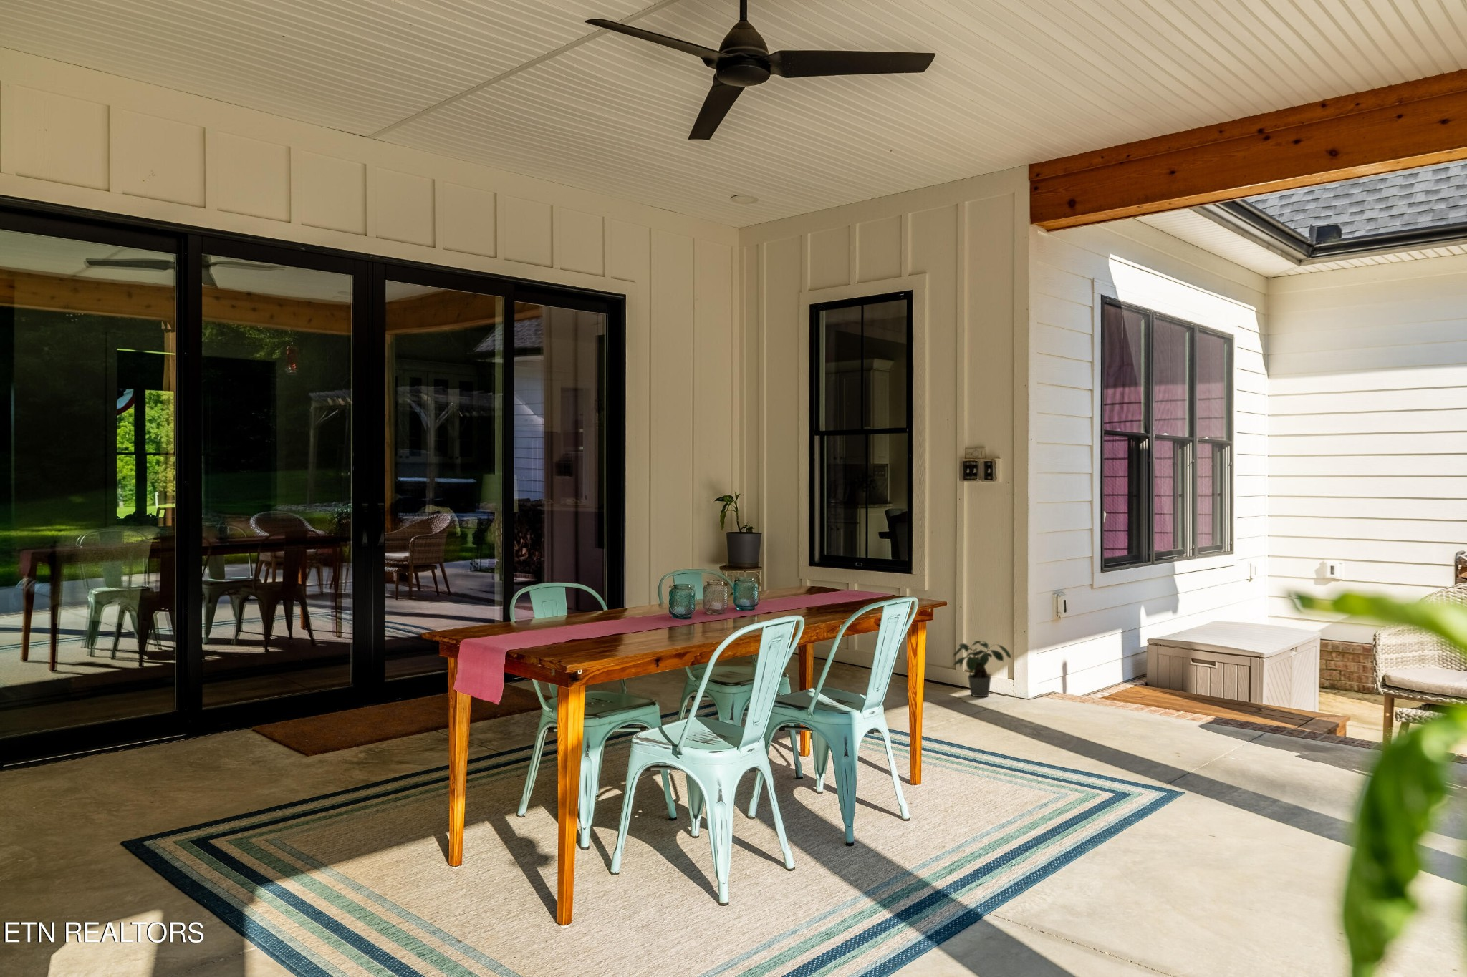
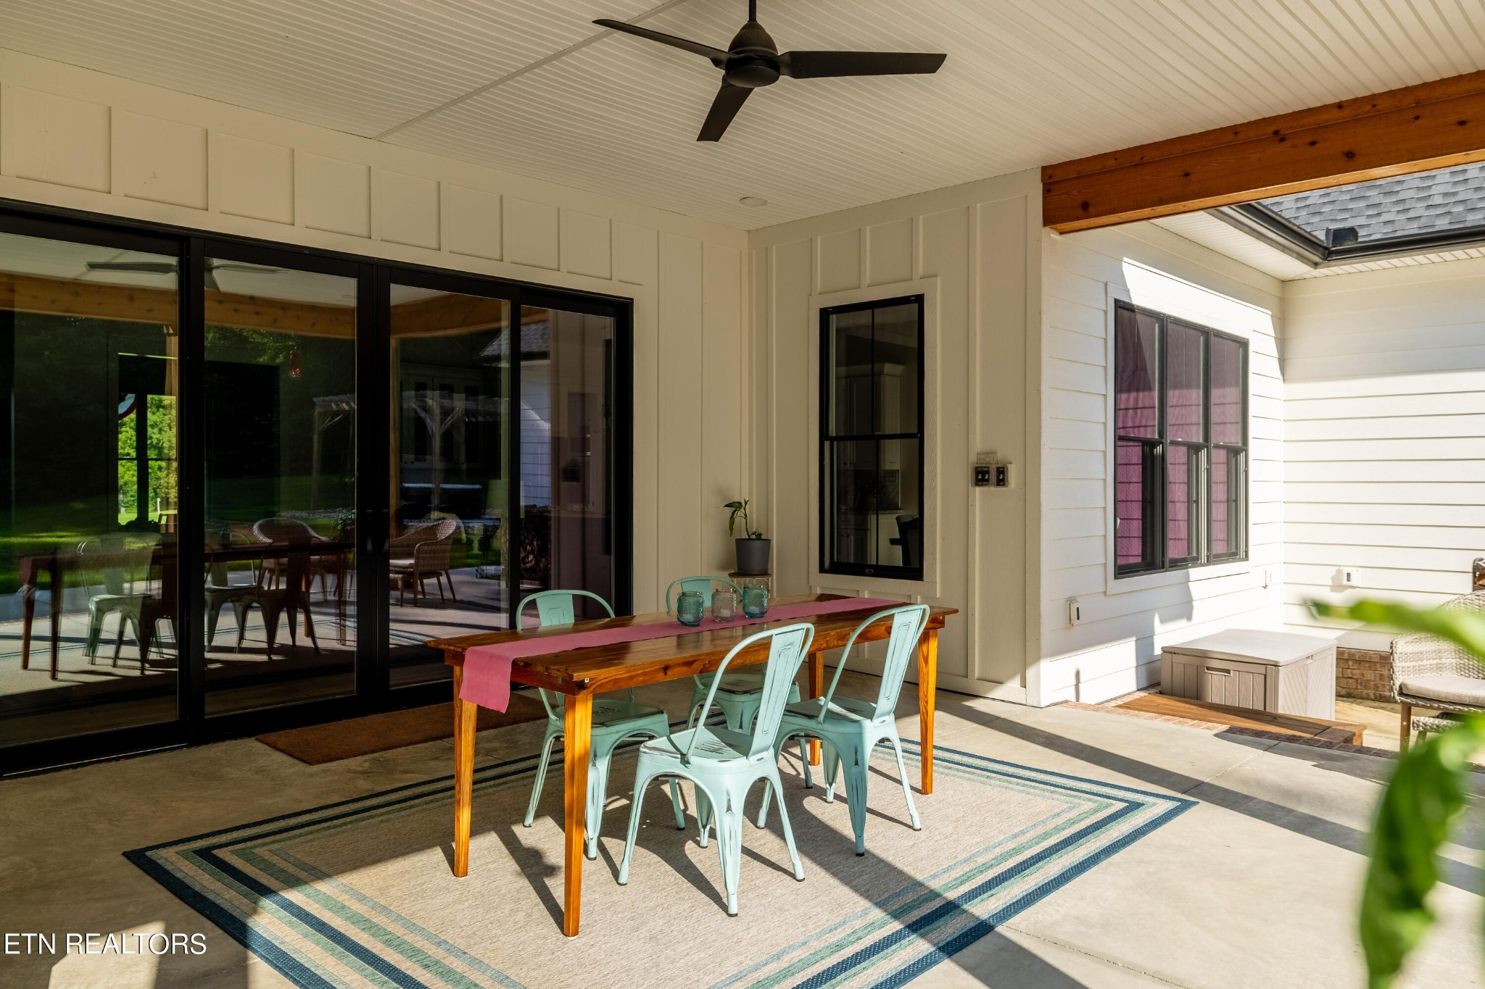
- potted plant (976, 668)
